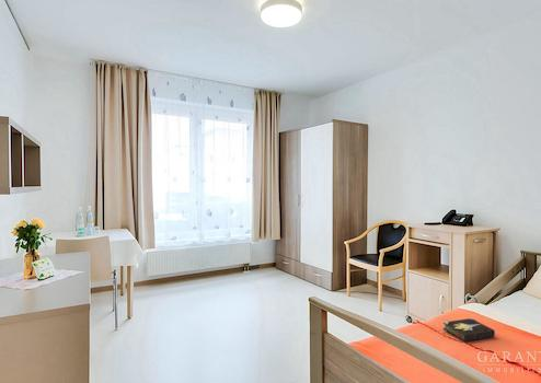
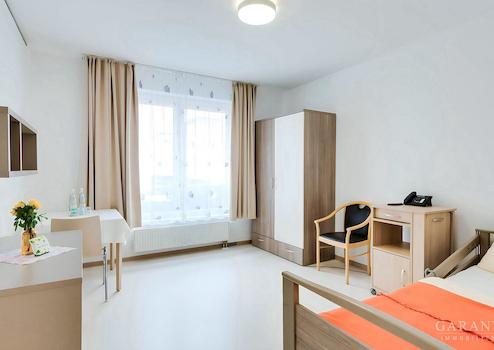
- hardback book (468, 328)
